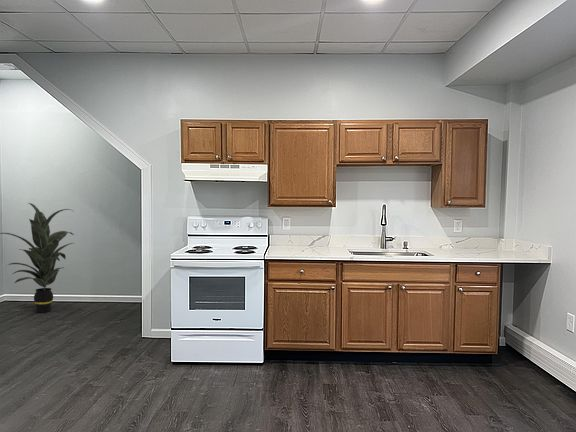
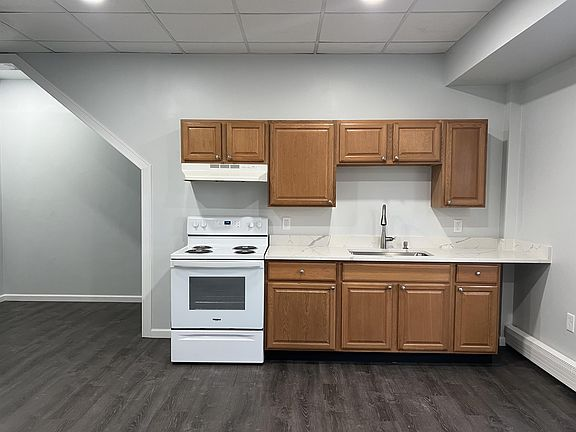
- indoor plant (41, 256)
